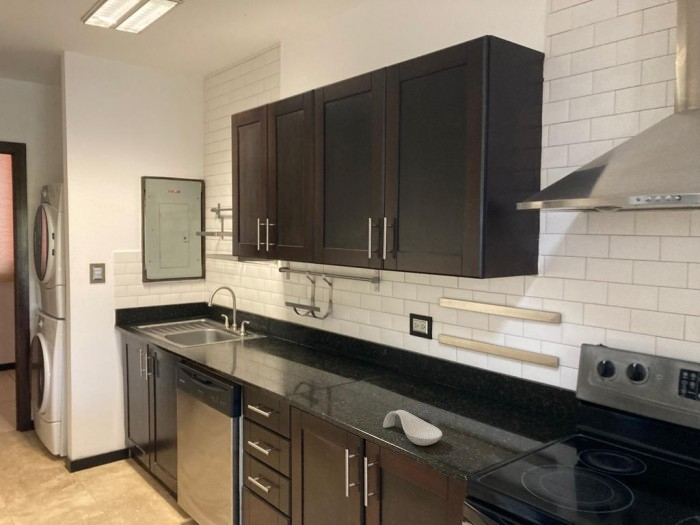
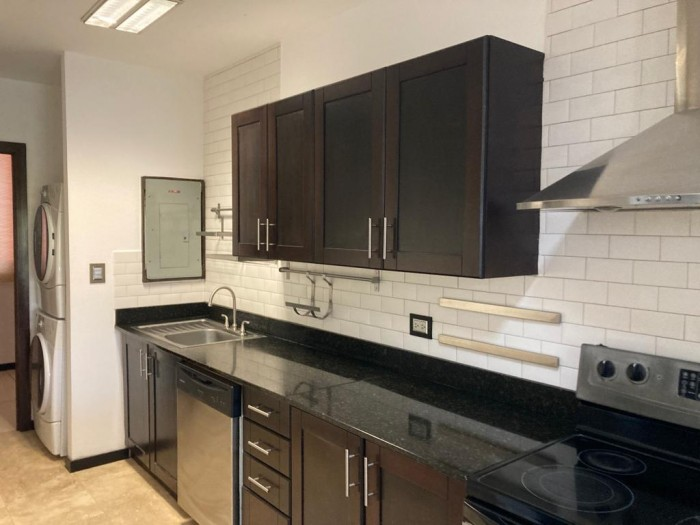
- spoon rest (410, 426)
